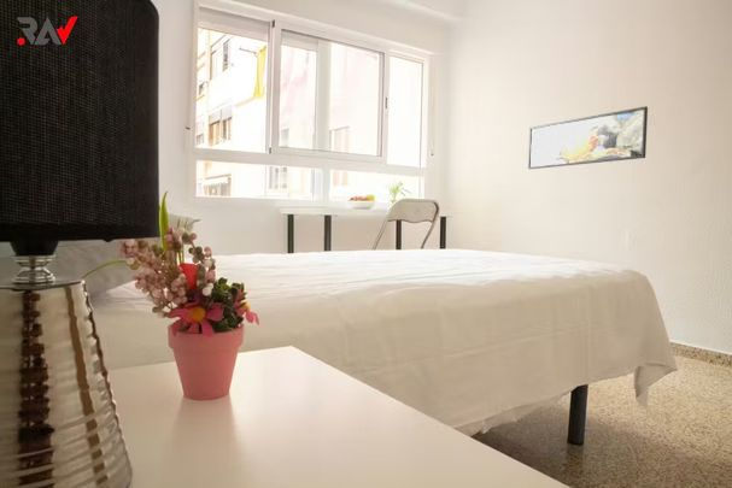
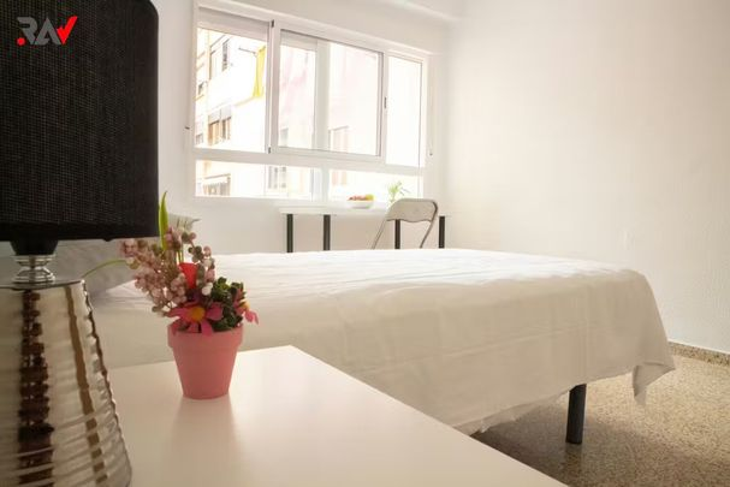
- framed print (581, 141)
